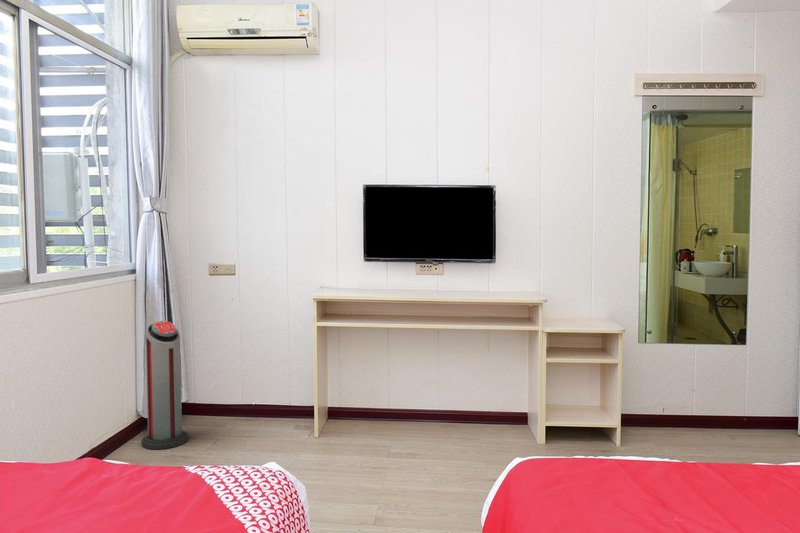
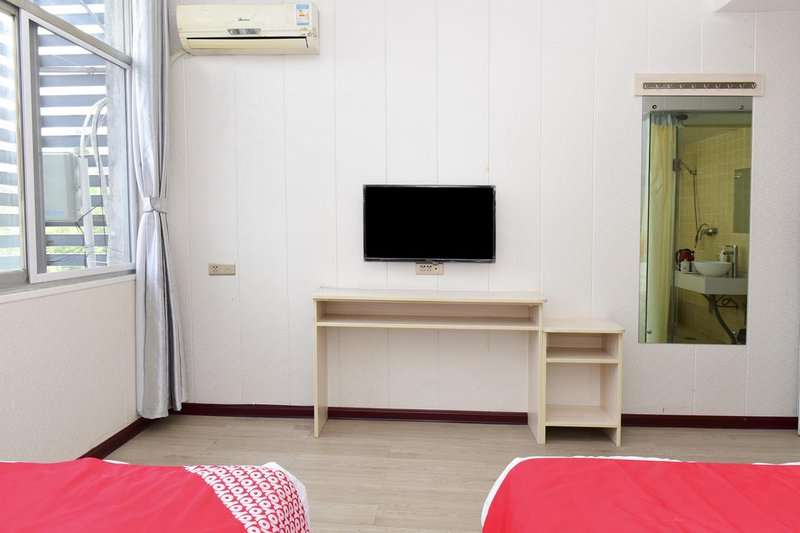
- air purifier (164, 381)
